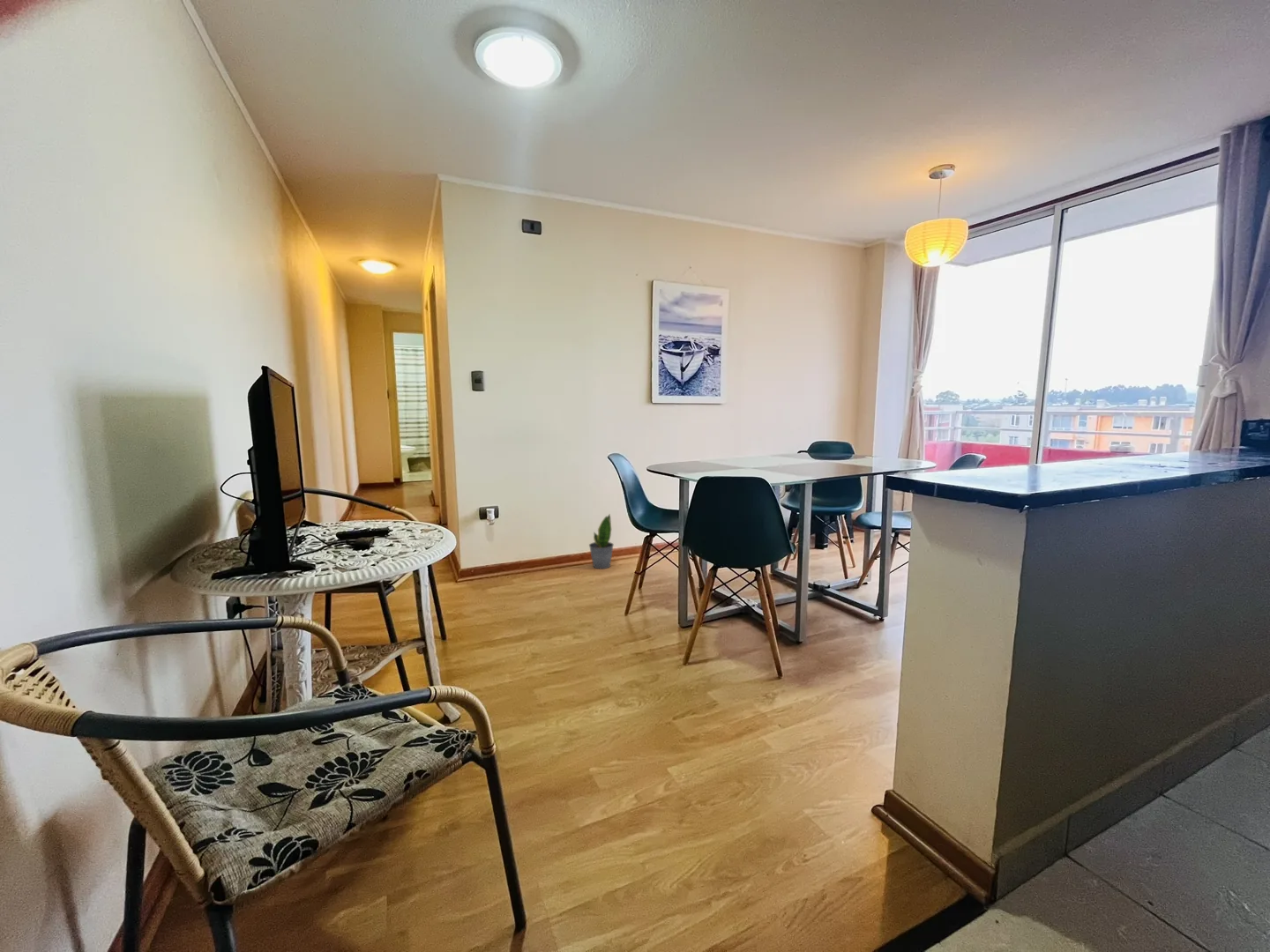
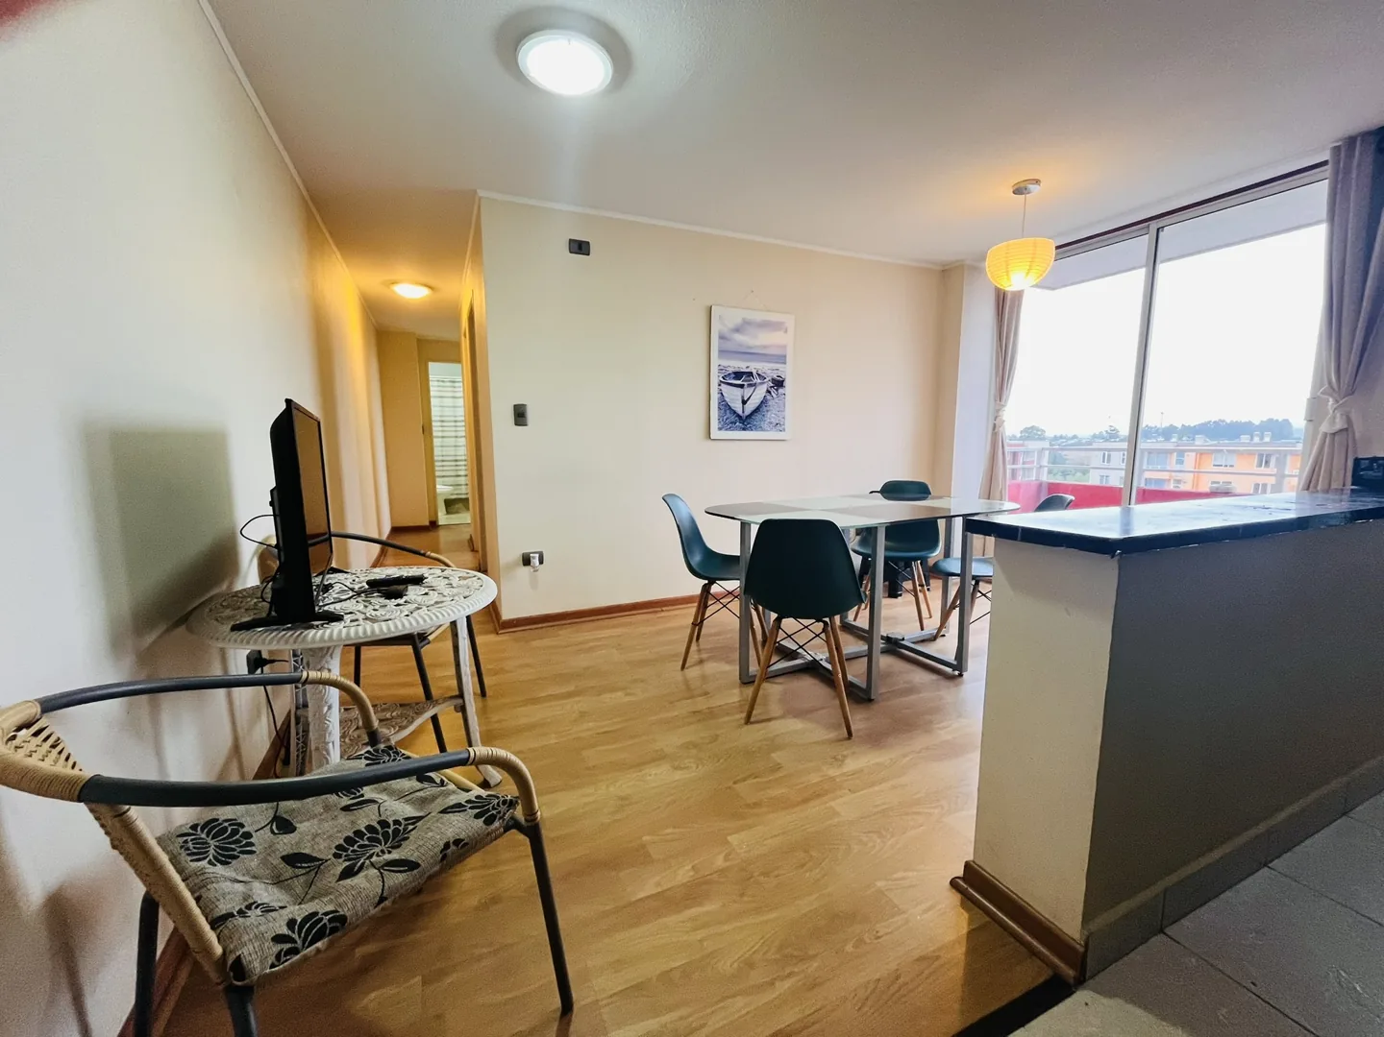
- potted plant (601, 539)
